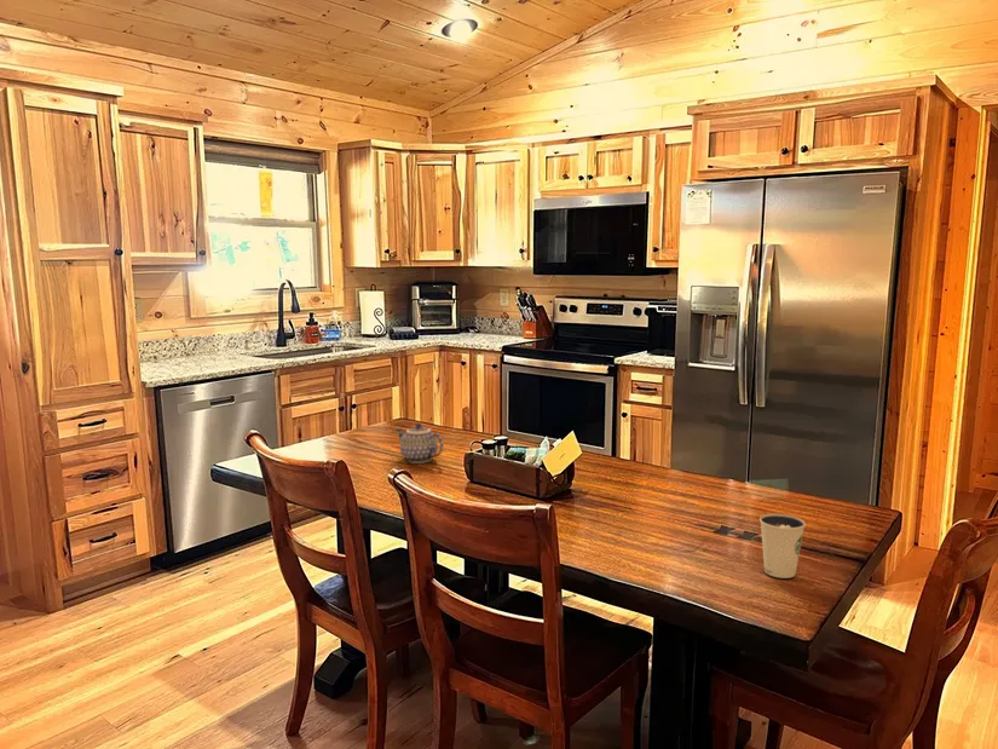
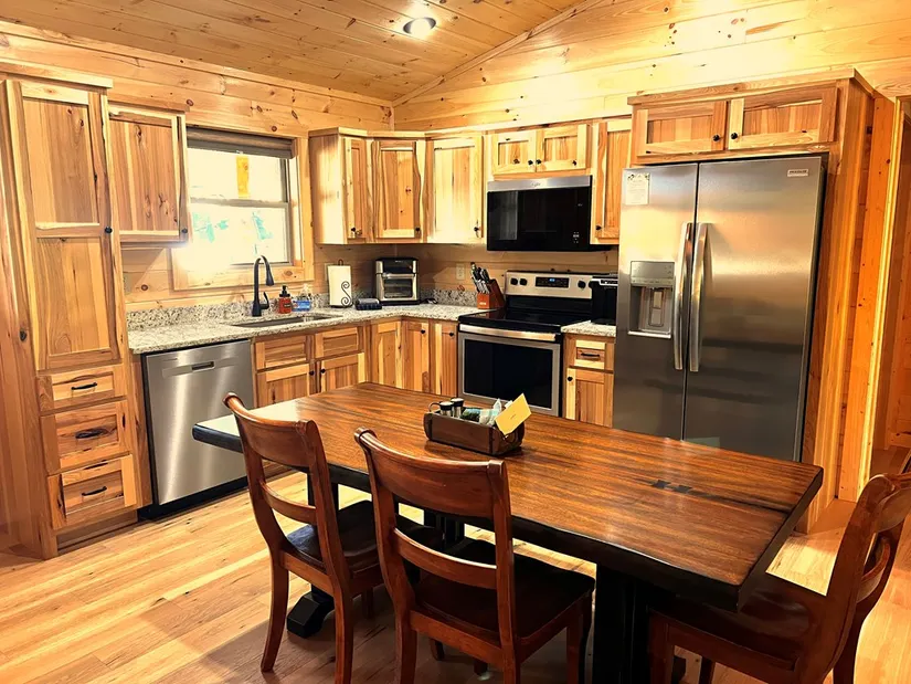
- dixie cup (780, 547)
- teapot (419, 440)
